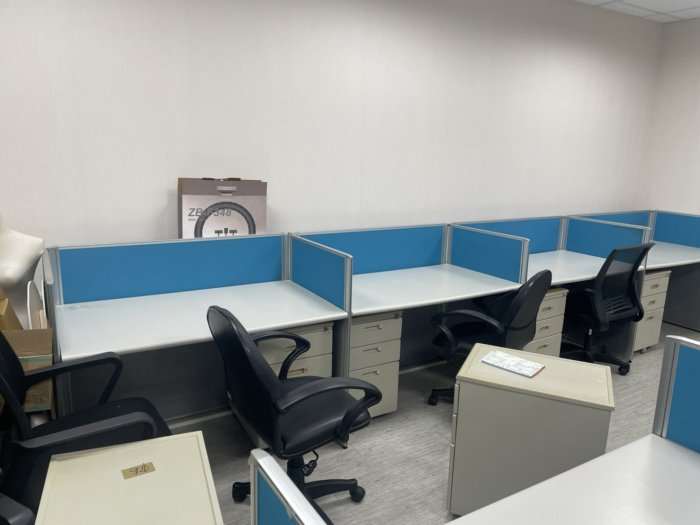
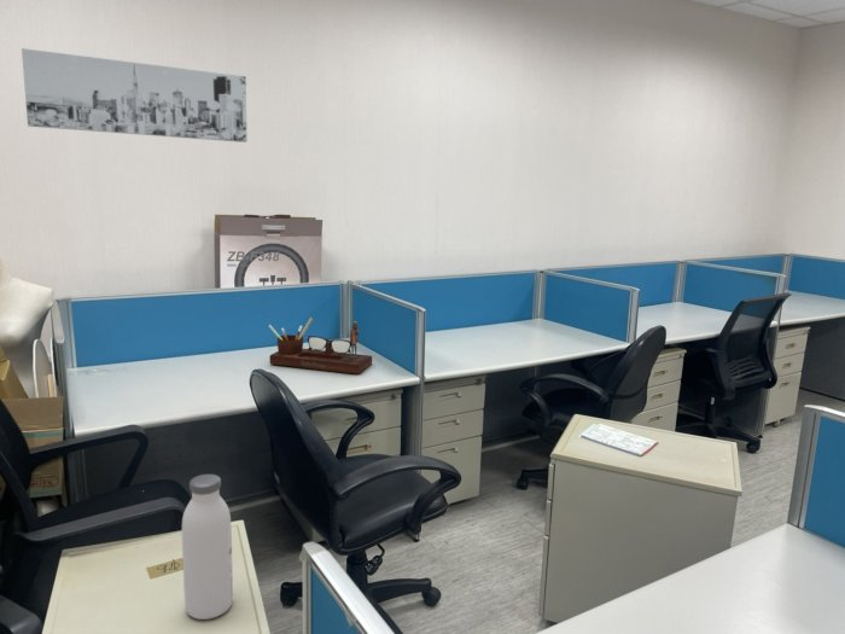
+ desk organizer (317, 341)
+ water bottle (206, 543)
+ wall art (144, 99)
